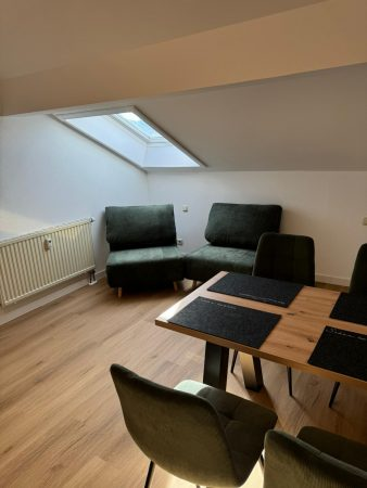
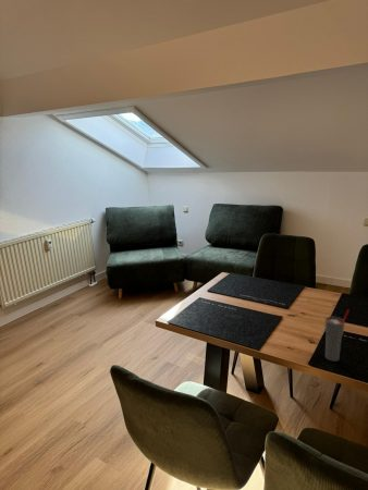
+ cup (334, 333)
